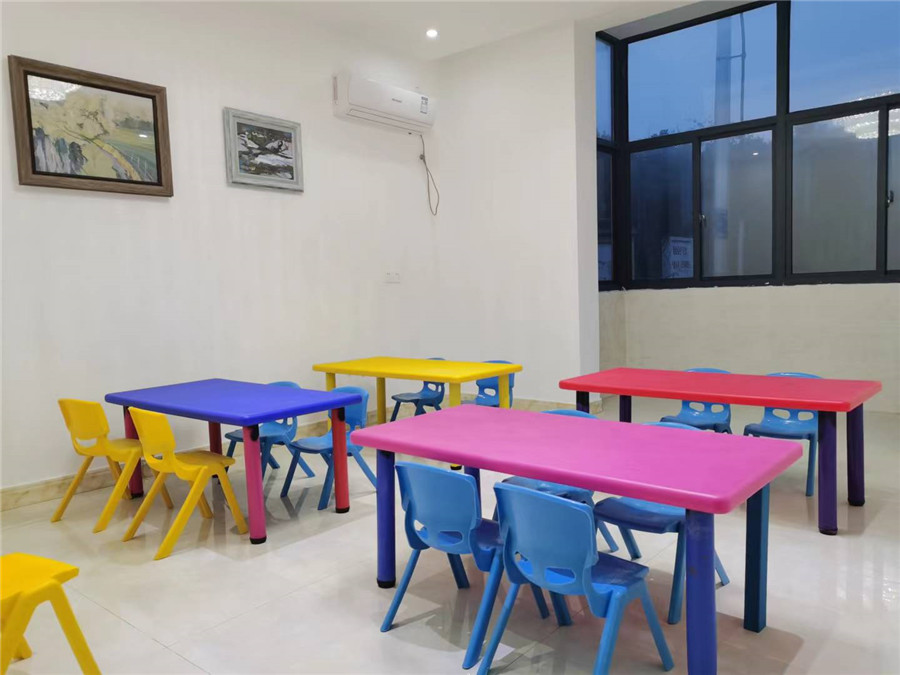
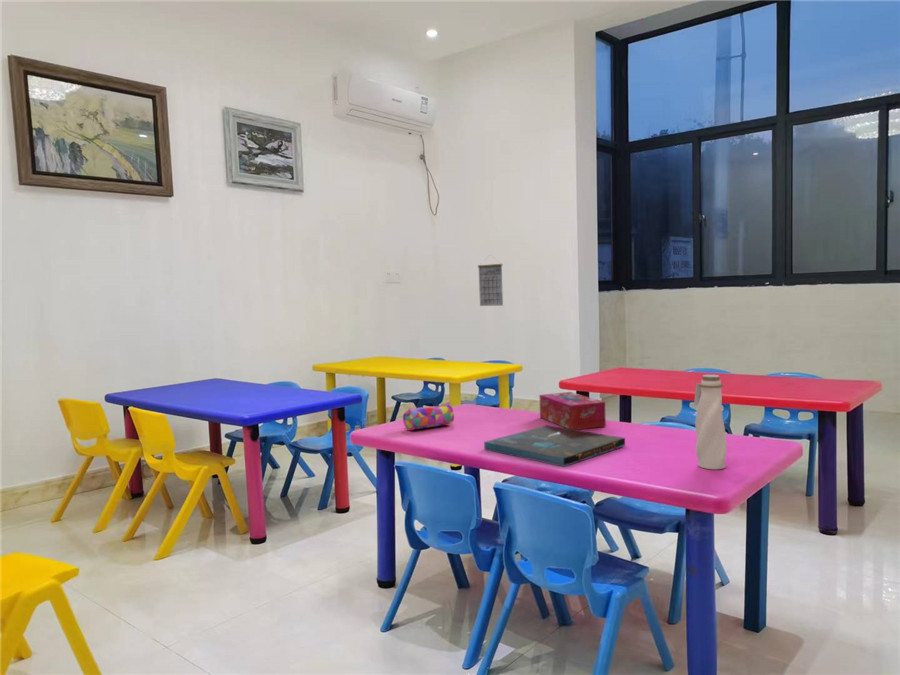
+ pencil case (429, 416)
+ board game (554, 440)
+ calendar (490, 280)
+ tissue box (571, 410)
+ water bottle (709, 420)
